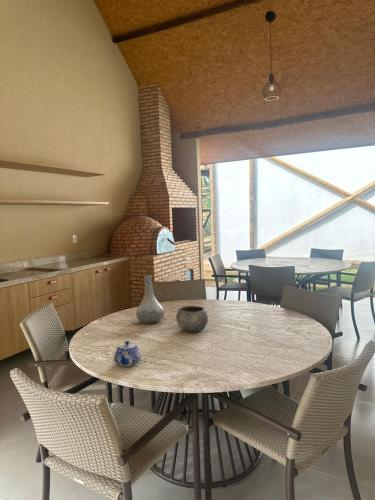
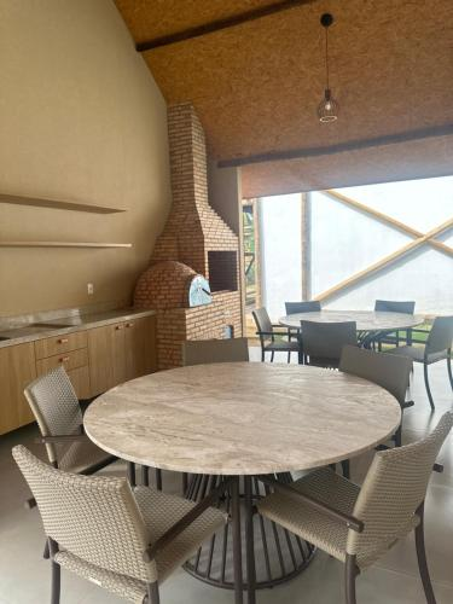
- vase (149, 298)
- bowl (192, 319)
- teapot (127, 353)
